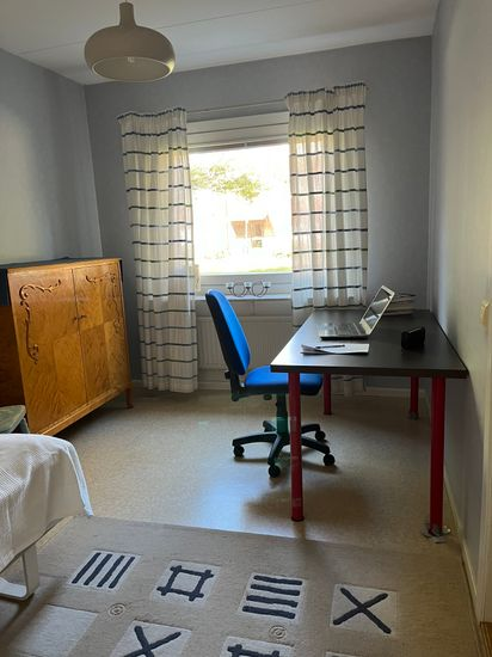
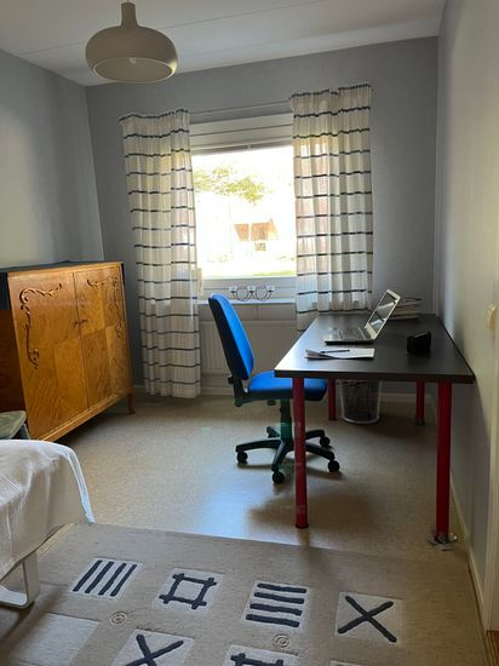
+ waste bin (360, 394)
